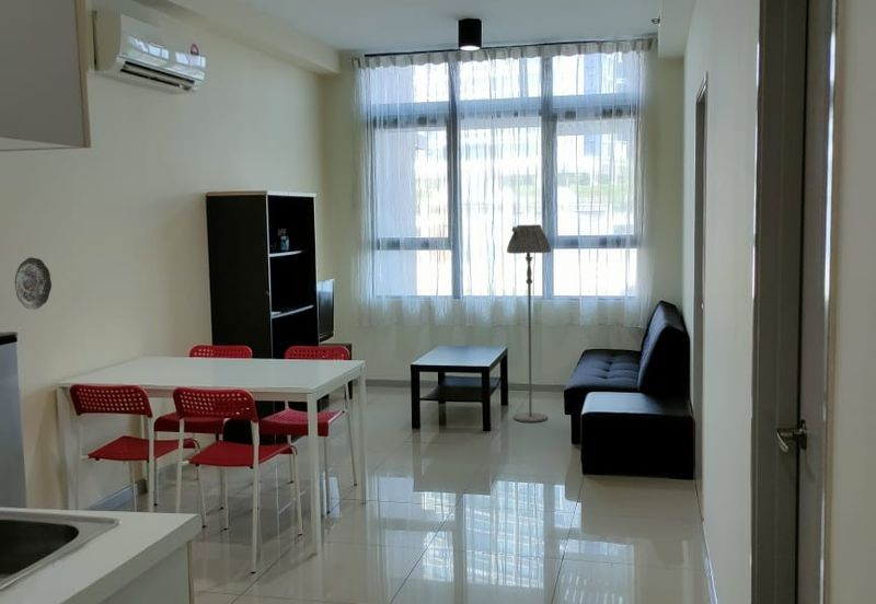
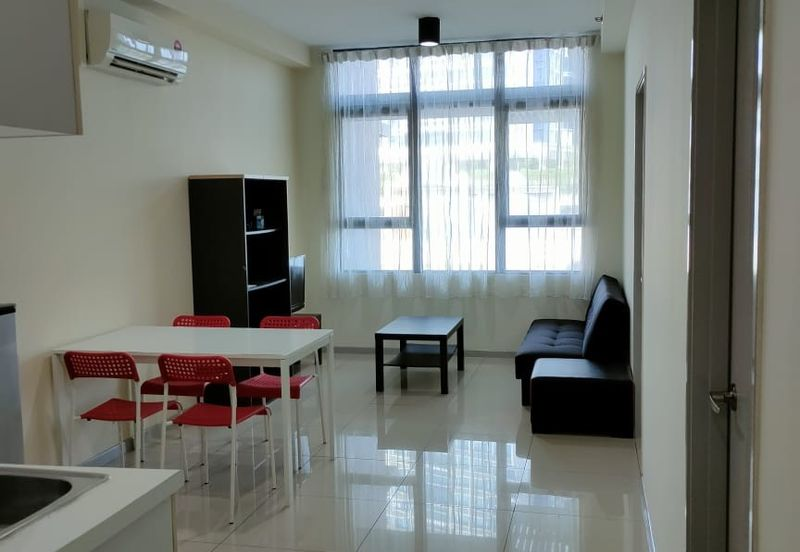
- floor lamp (529, 322)
- decorative plate (31, 283)
